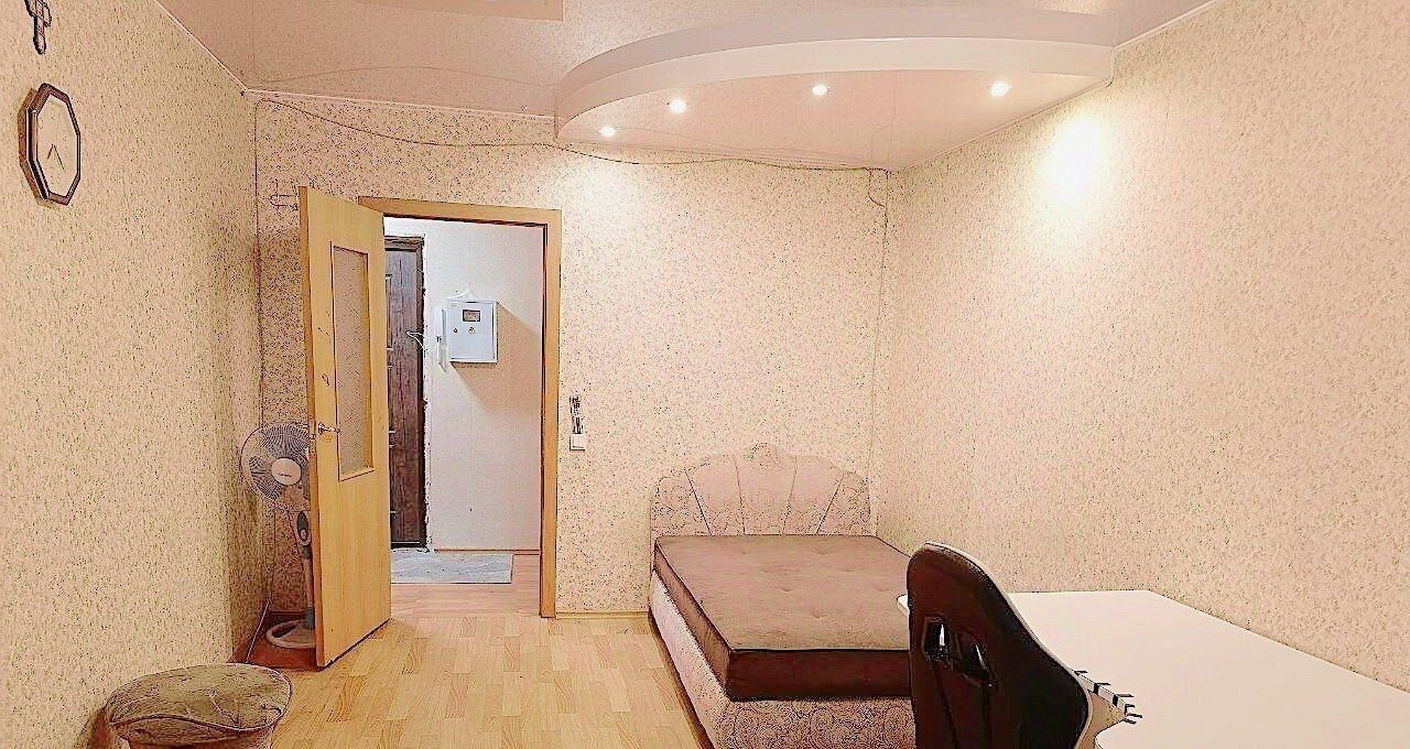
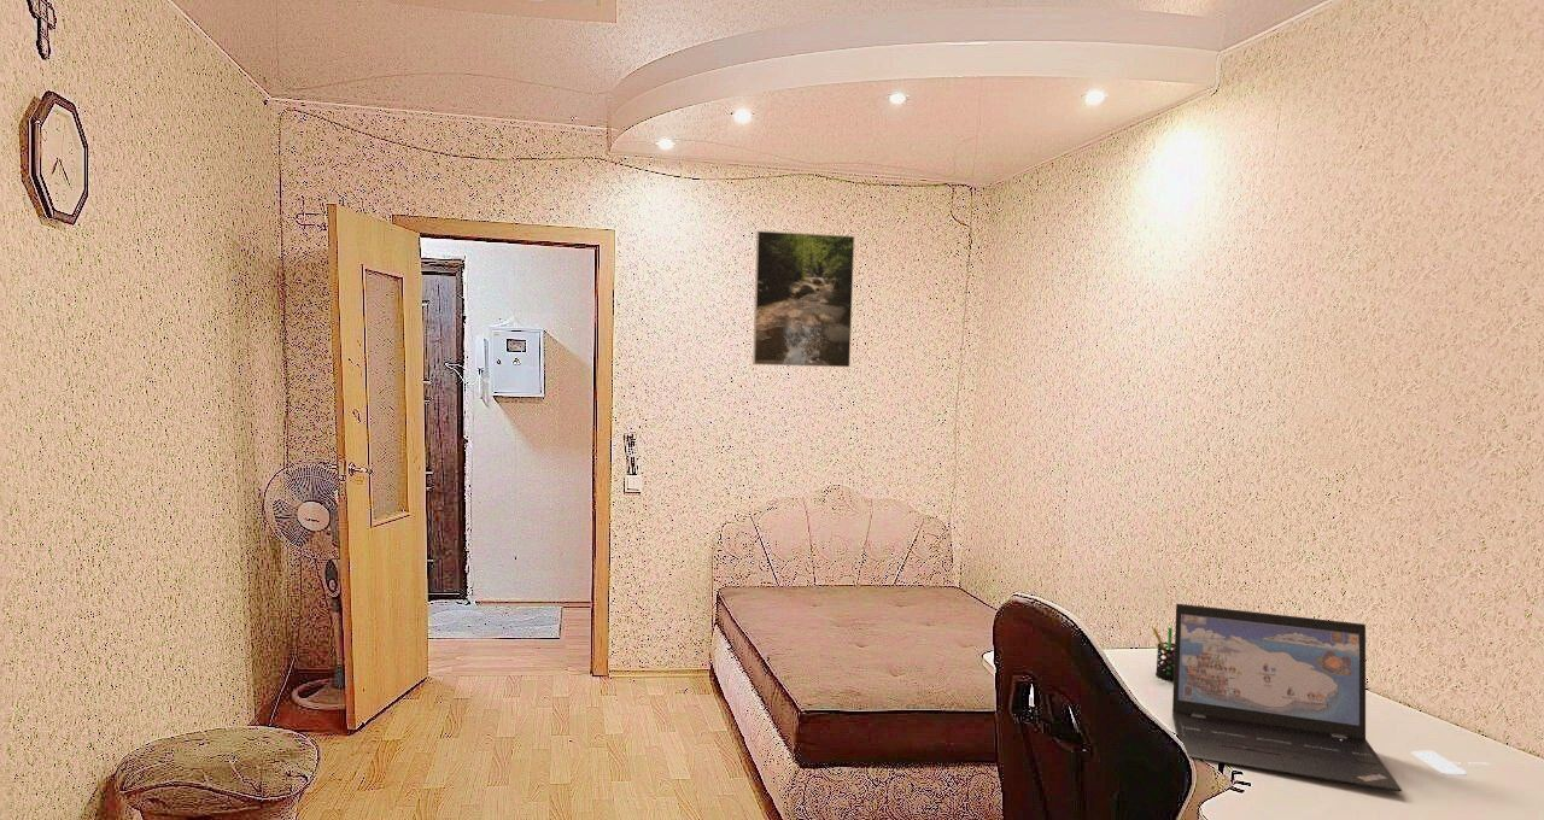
+ pen holder (1171, 650)
+ laptop (1276, 689)
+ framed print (803, 299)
+ keyboard (1457, 762)
